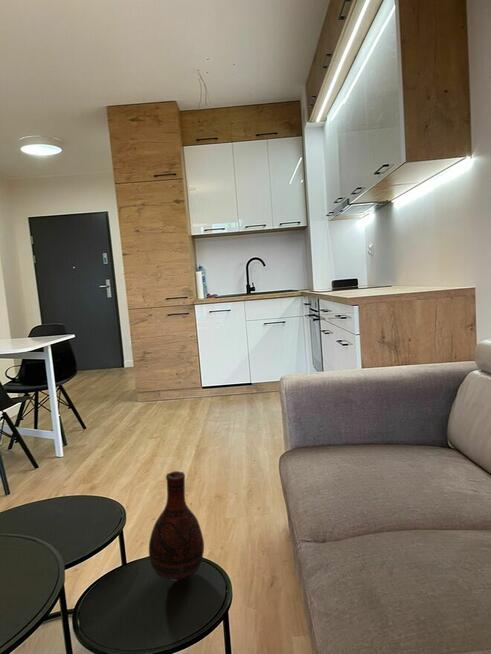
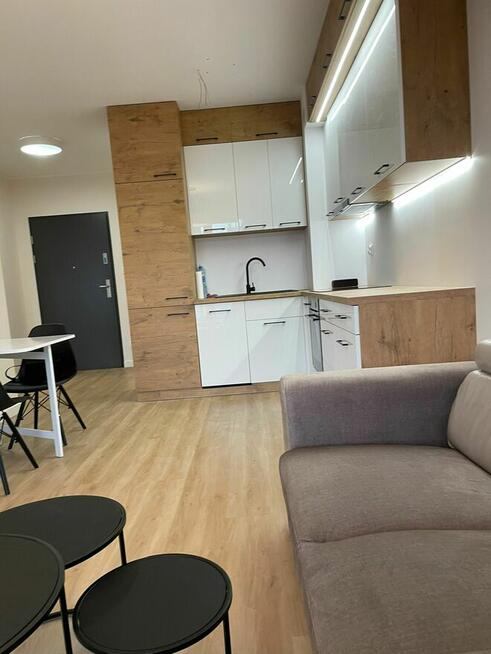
- vase (167, 544)
